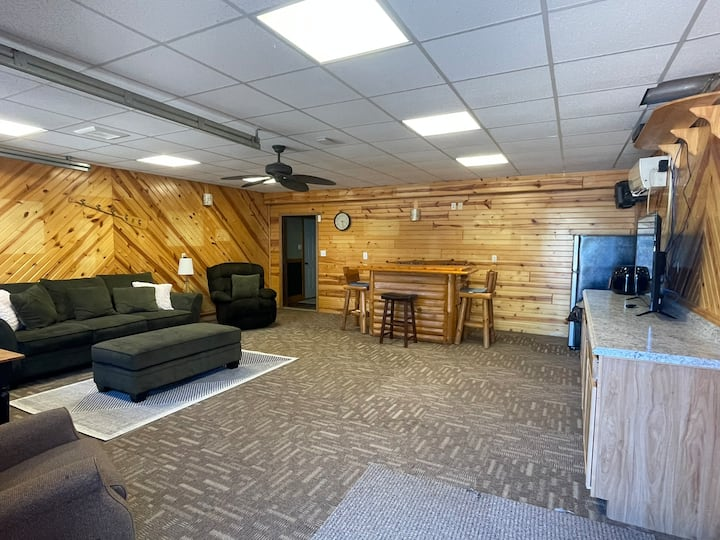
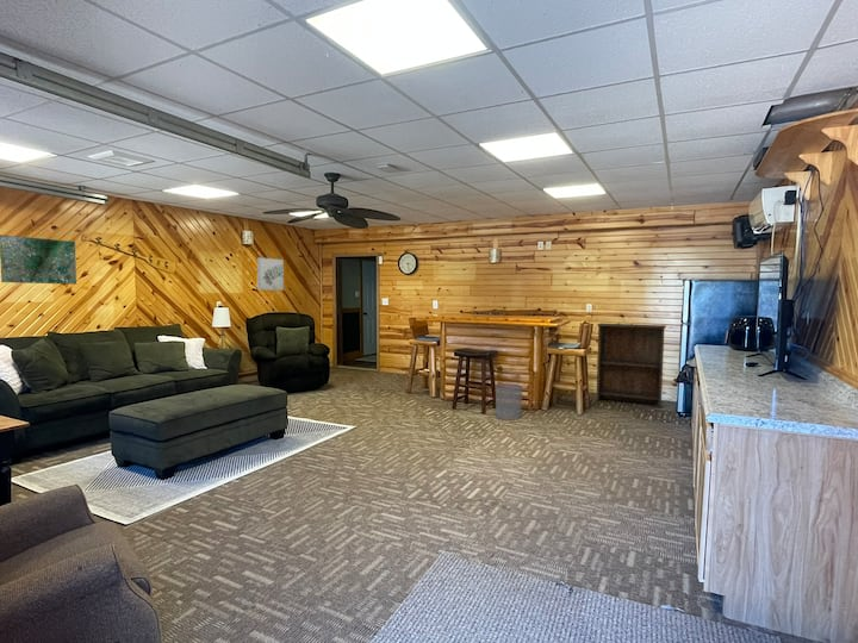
+ topographic map (41, 261)
+ wall art (271, 274)
+ waste bin (509, 401)
+ bookshelf (629, 363)
